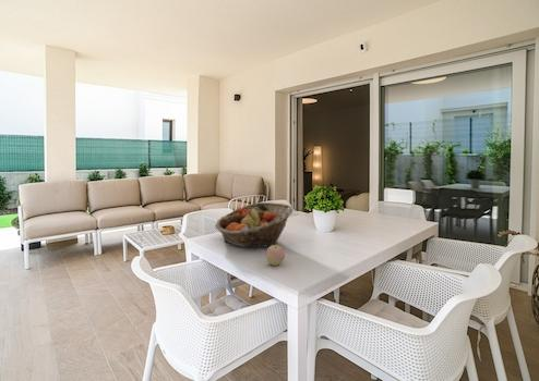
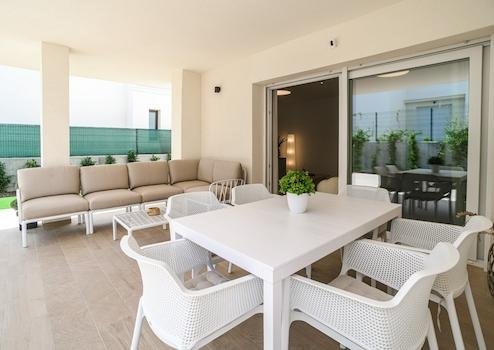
- apple (275, 254)
- fruit basket (253, 222)
